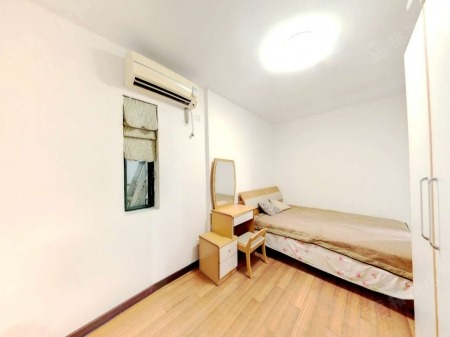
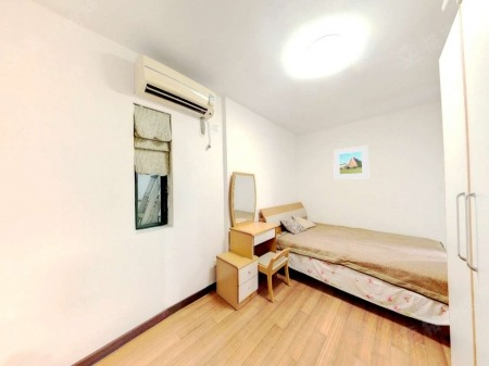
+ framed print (350, 163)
